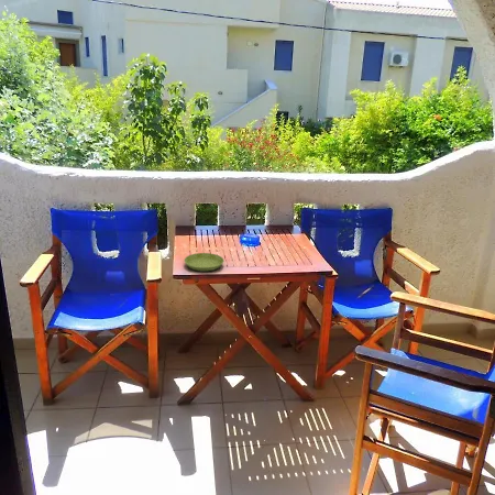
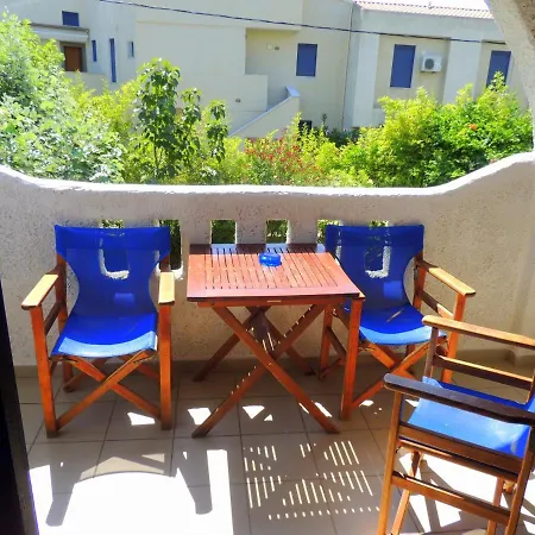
- saucer (204, 262)
